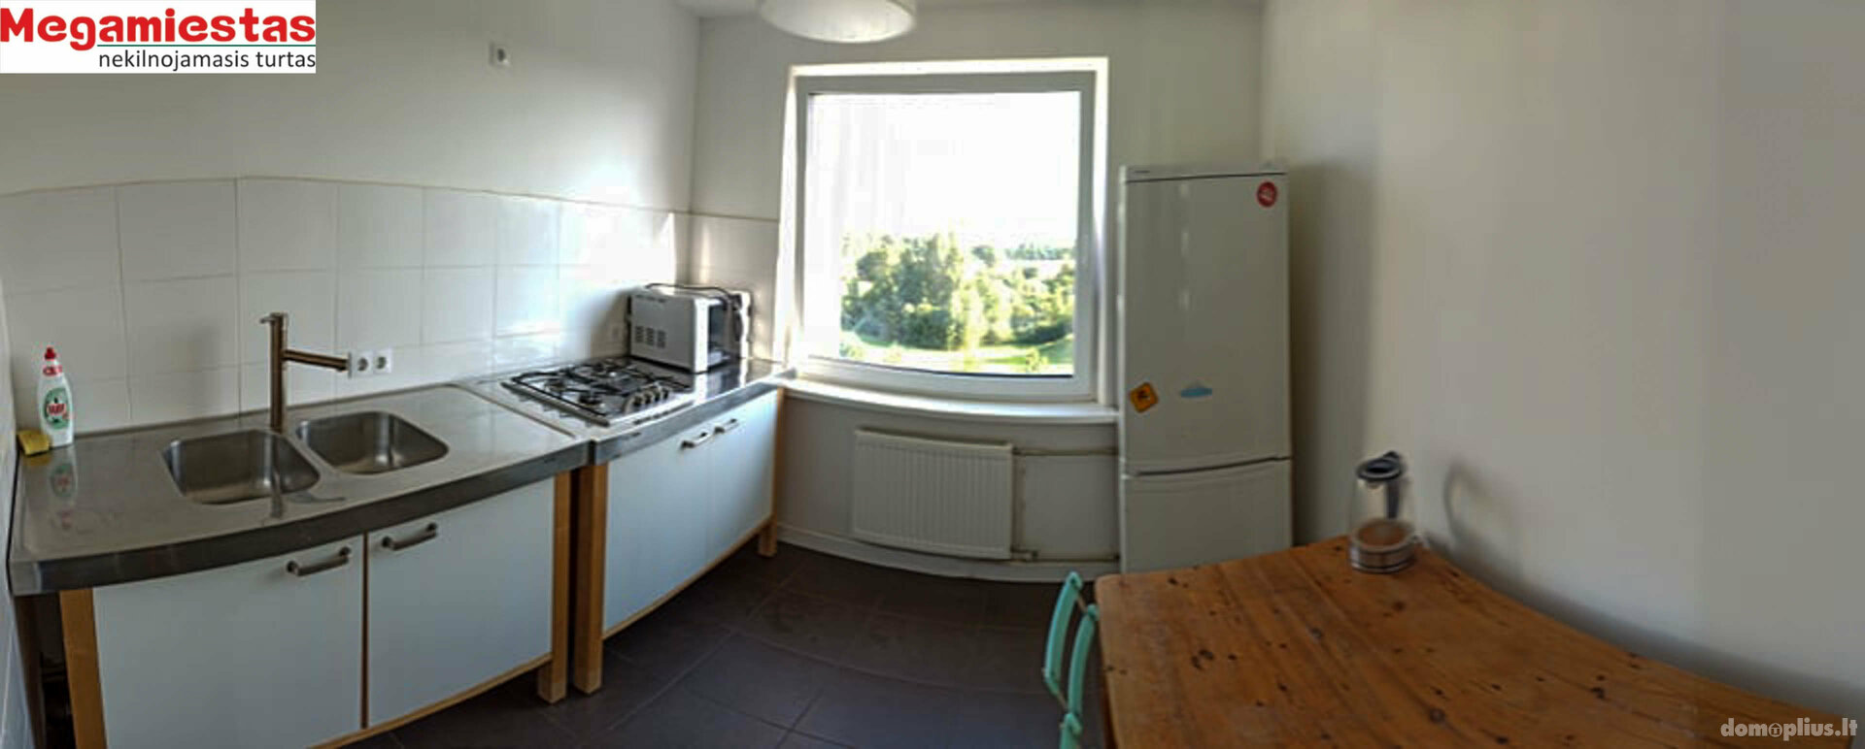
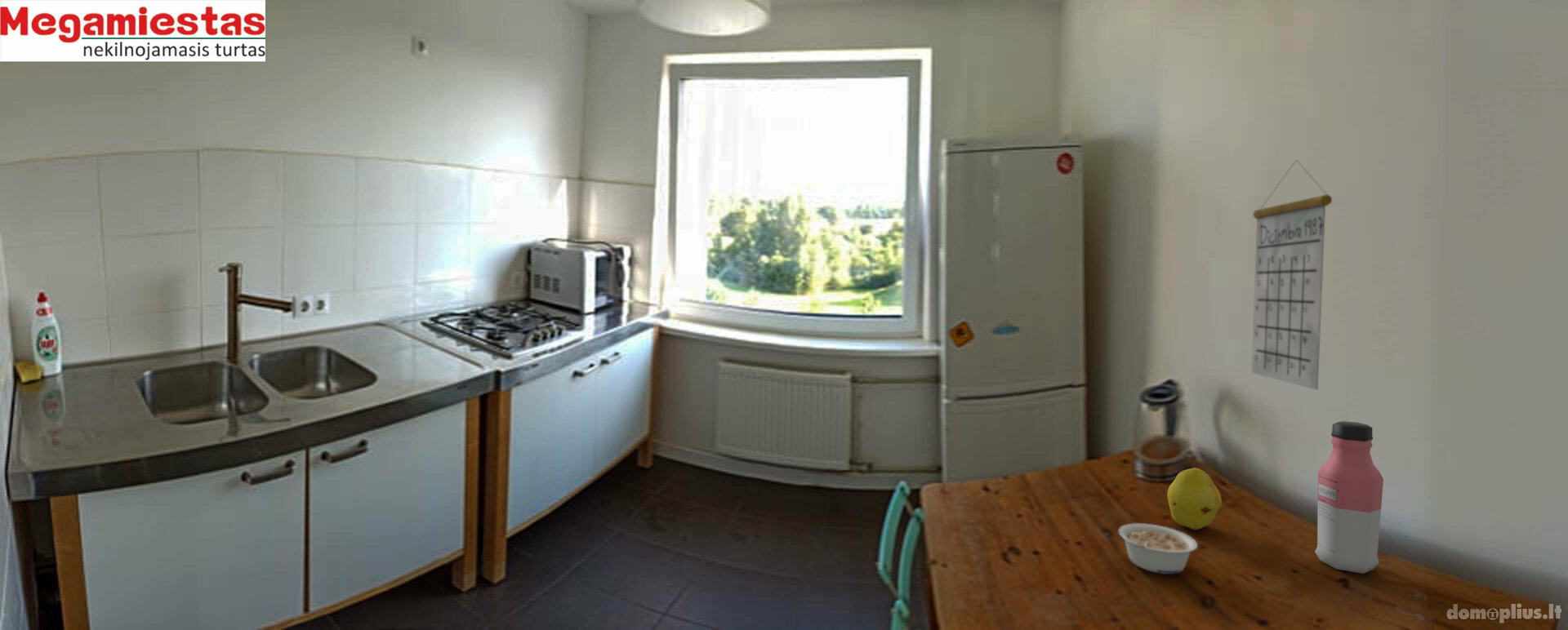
+ legume (1157, 548)
+ water bottle (1349, 495)
+ fruit (1193, 497)
+ calendar (1286, 271)
